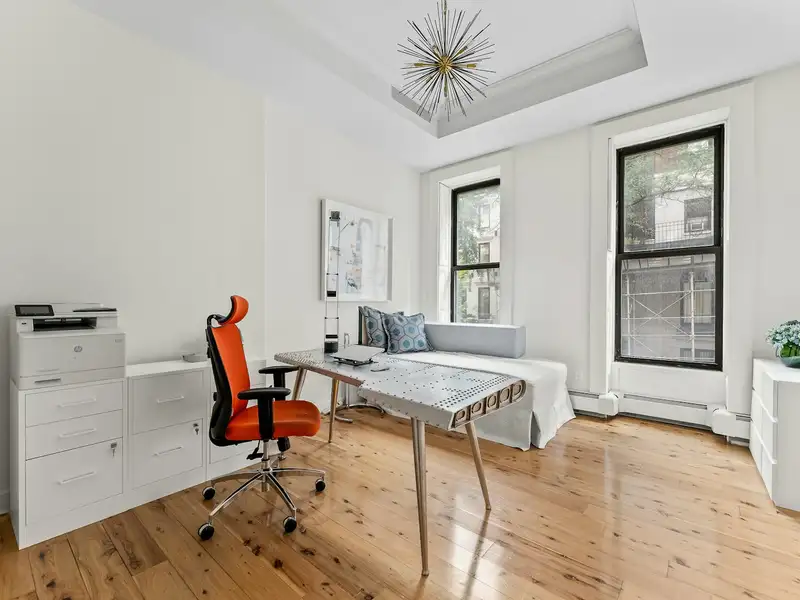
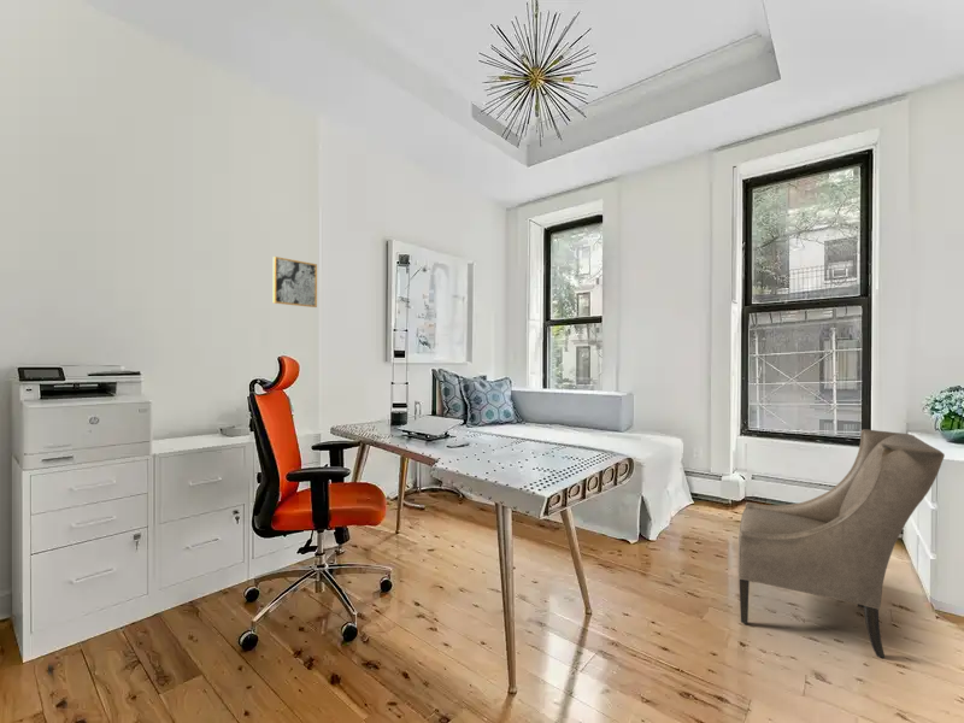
+ wall art (295, 282)
+ armchair (824, 527)
